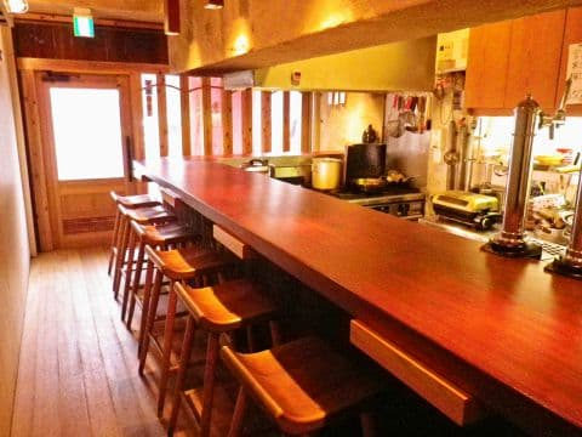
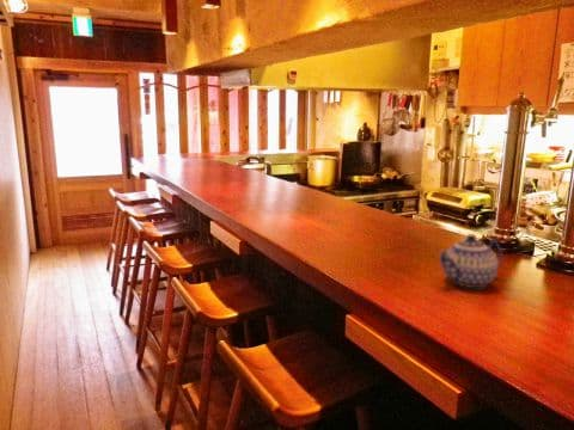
+ teapot (471, 258)
